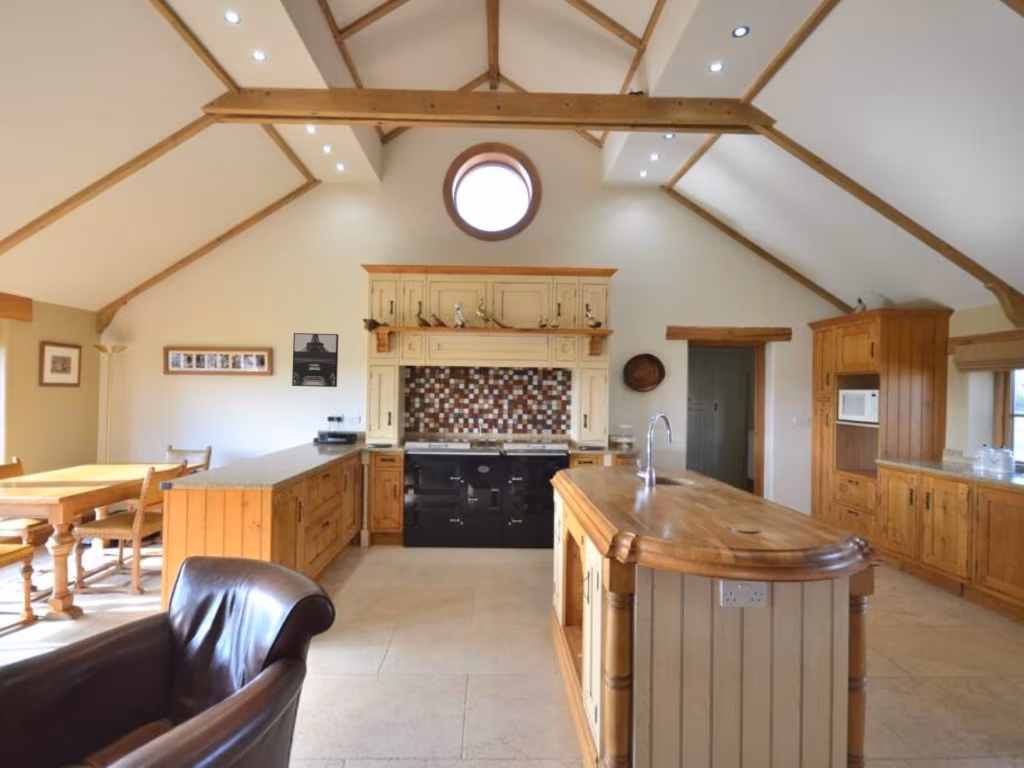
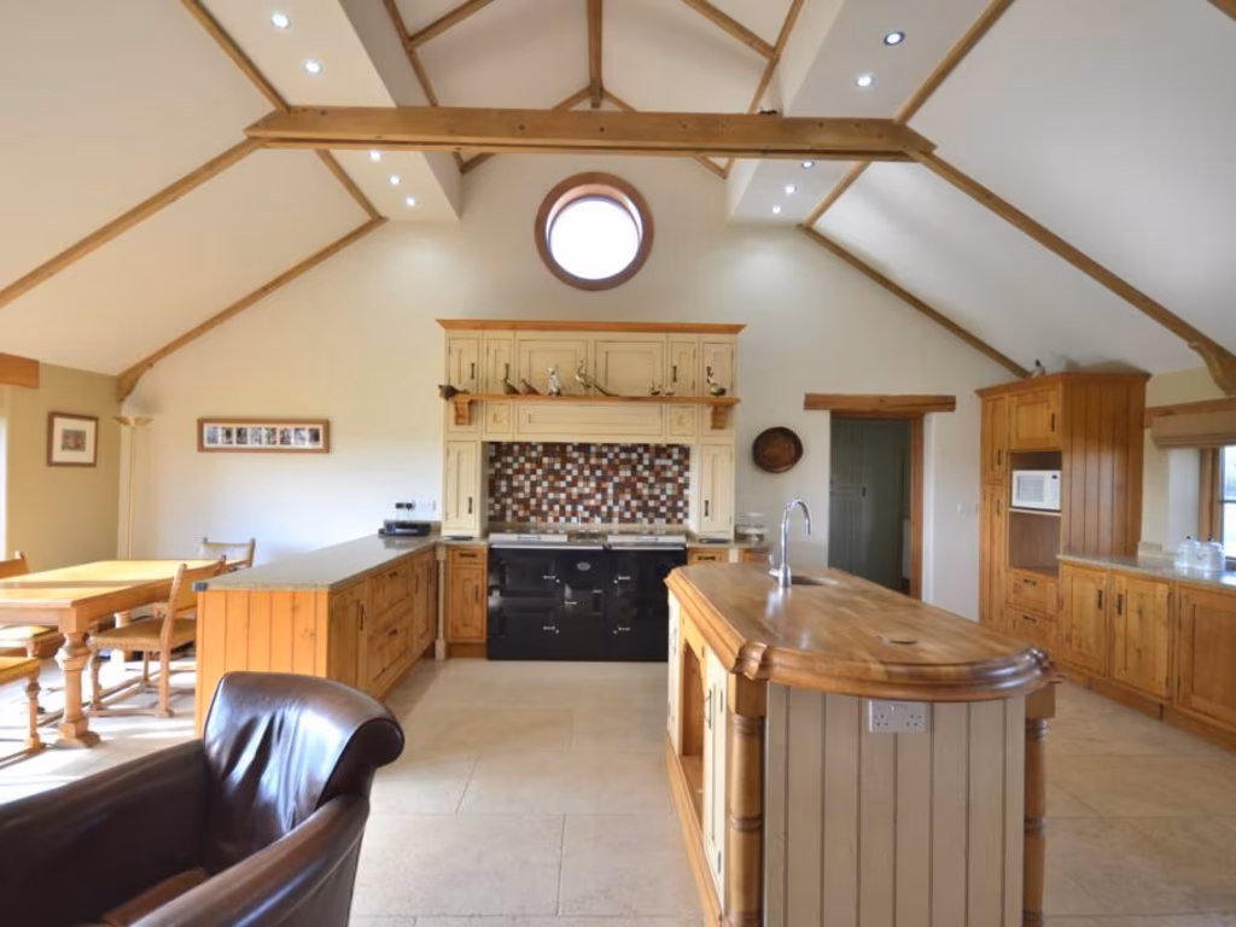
- wall art (315, 360)
